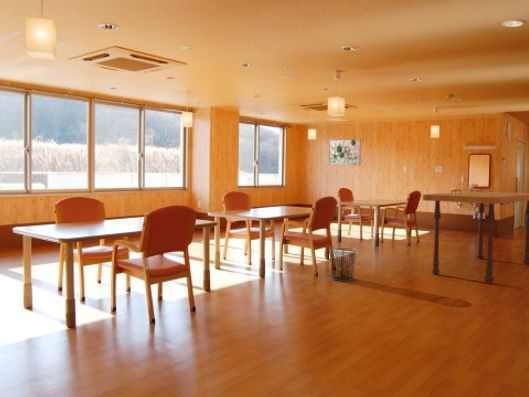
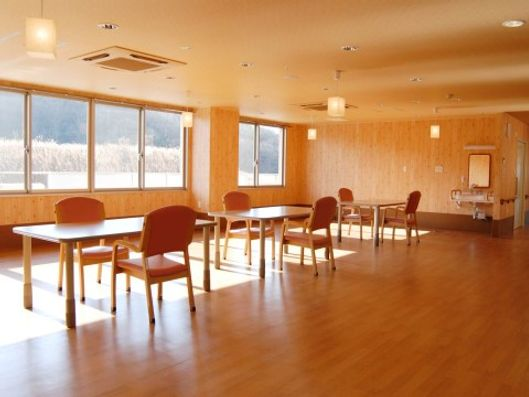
- waste bin (342, 264)
- dining table (482, 231)
- wall art (344, 152)
